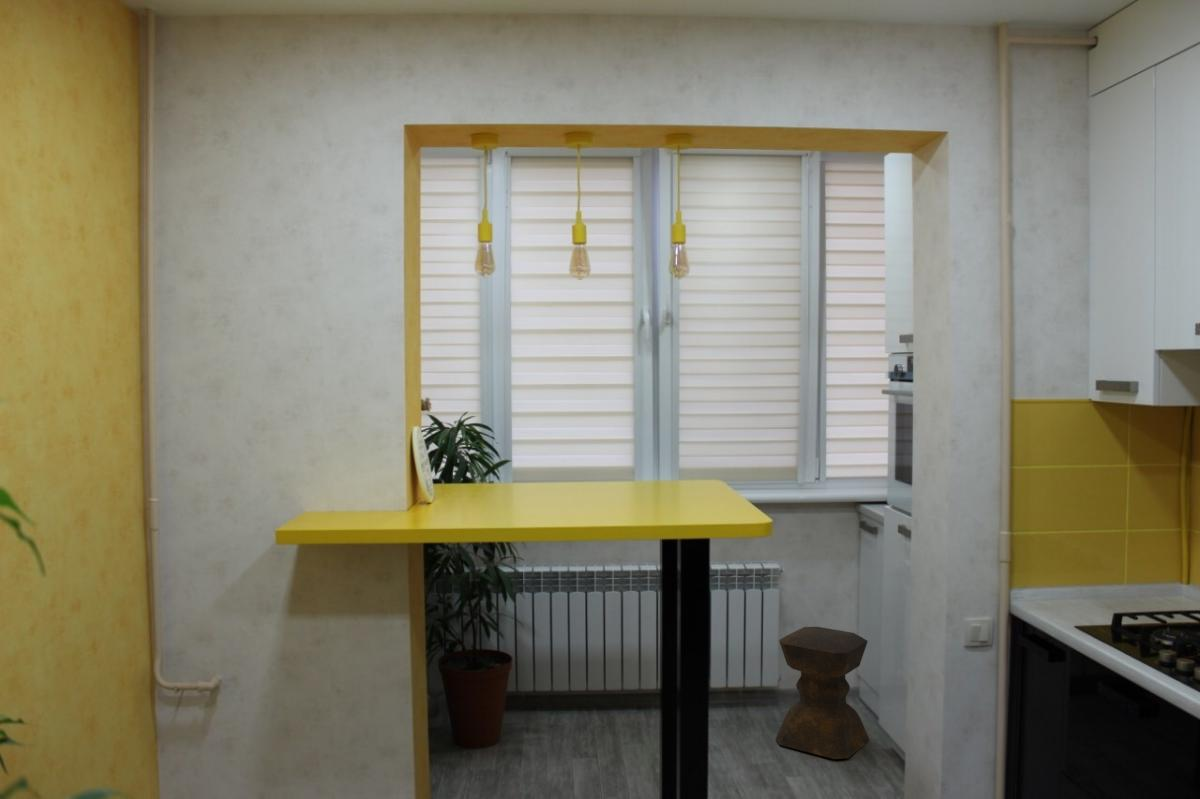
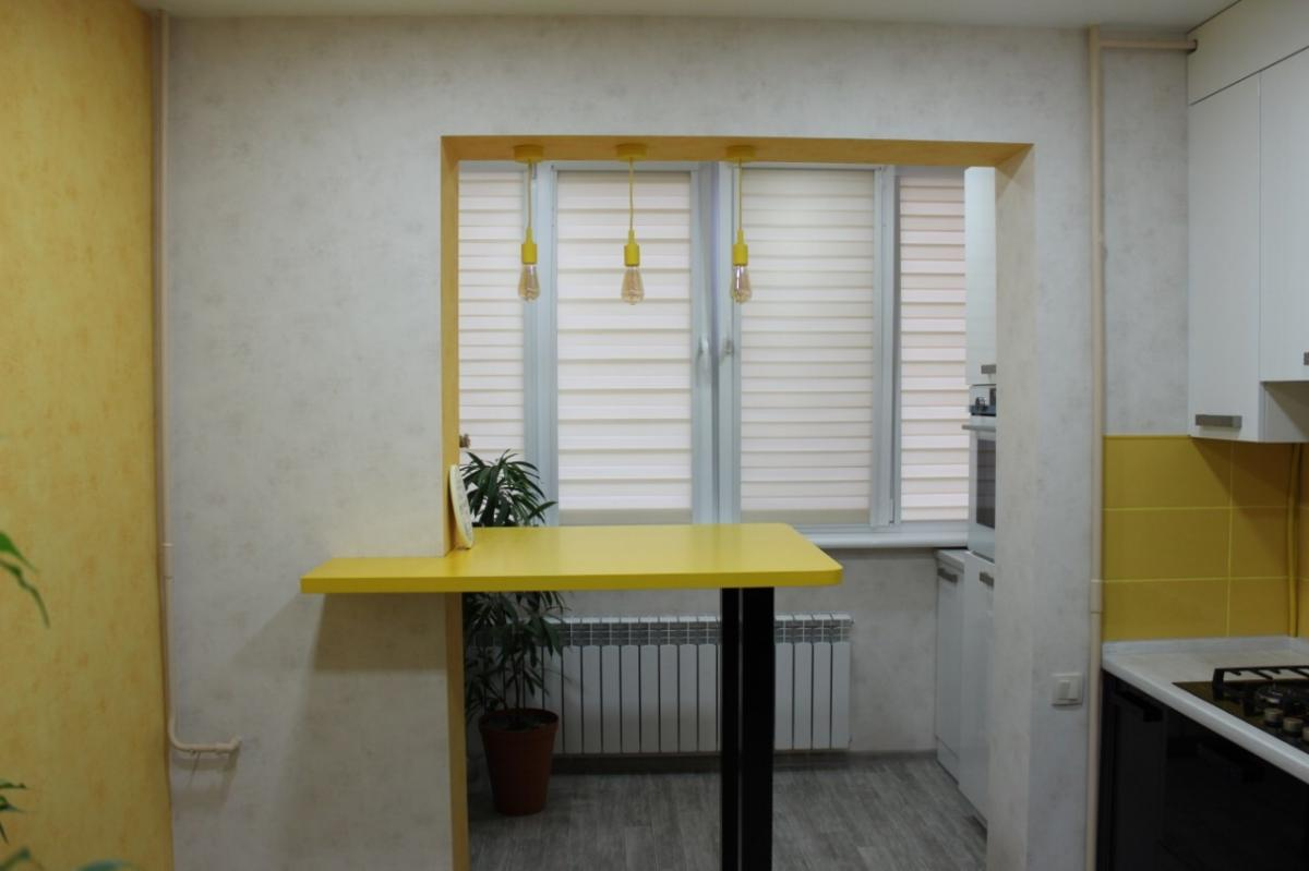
- stool (822, 687)
